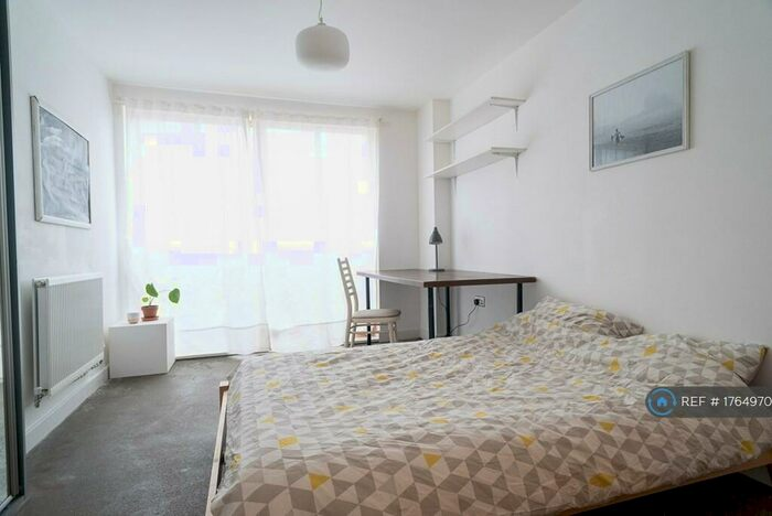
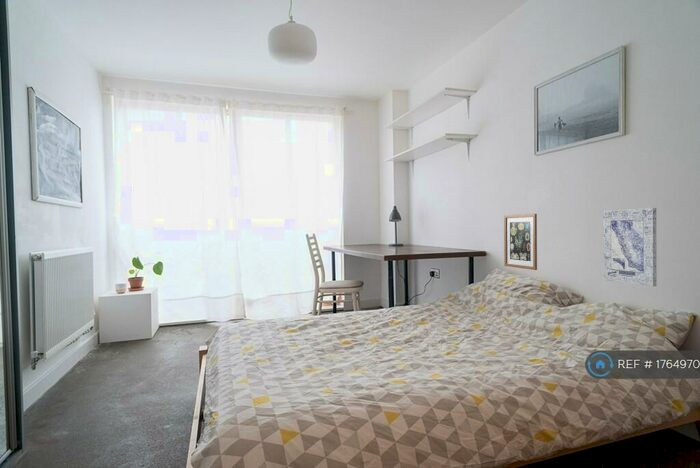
+ wall art (519, 241)
+ wall art (628, 246)
